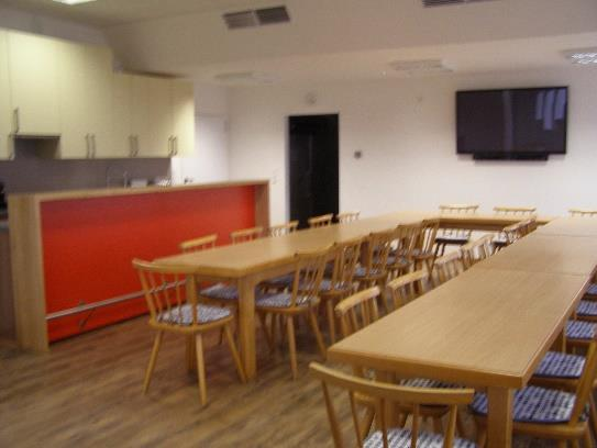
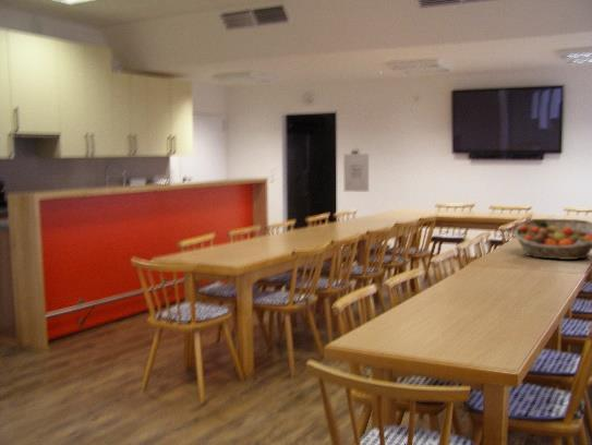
+ fruit basket (556, 238)
+ wall art (355, 172)
